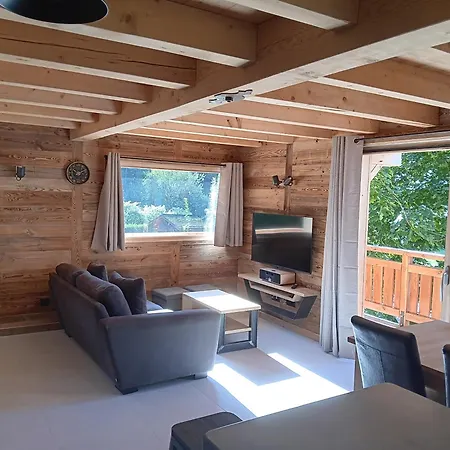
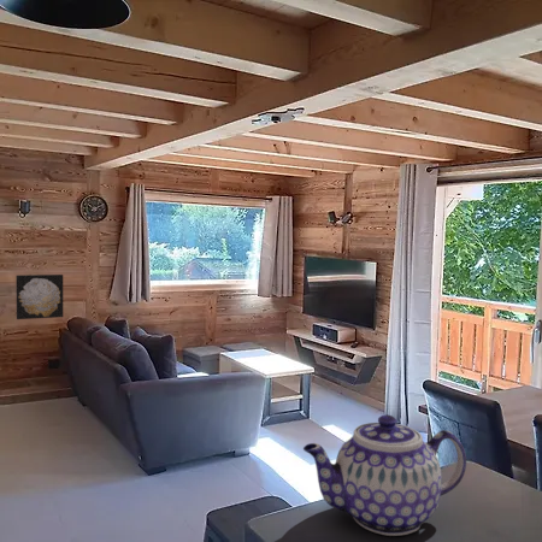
+ wall art (40, 296)
+ teapot (387, 466)
